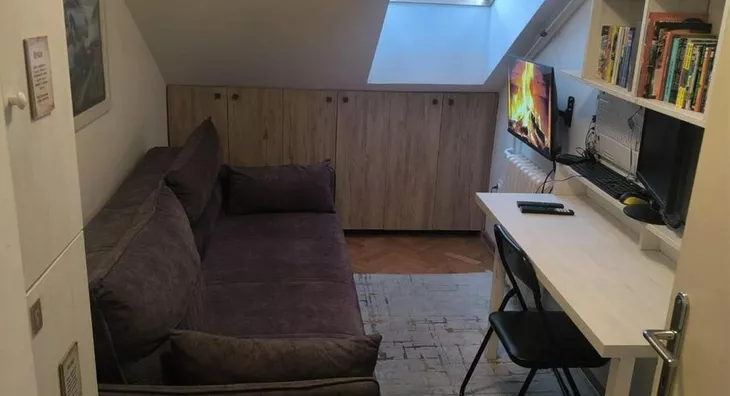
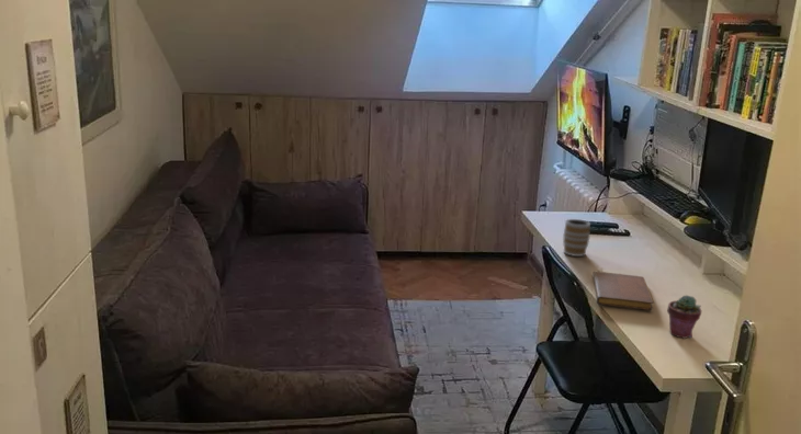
+ potted succulent (684, 315)
+ mug (574, 236)
+ notebook (621, 289)
